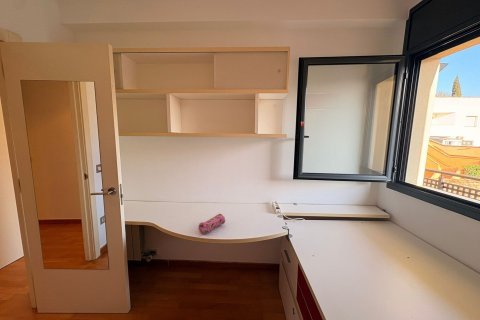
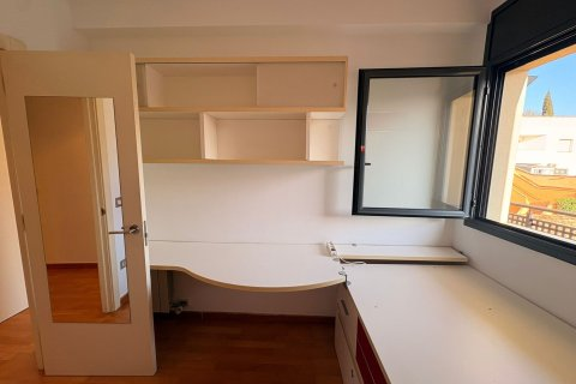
- pencil case (212, 223)
